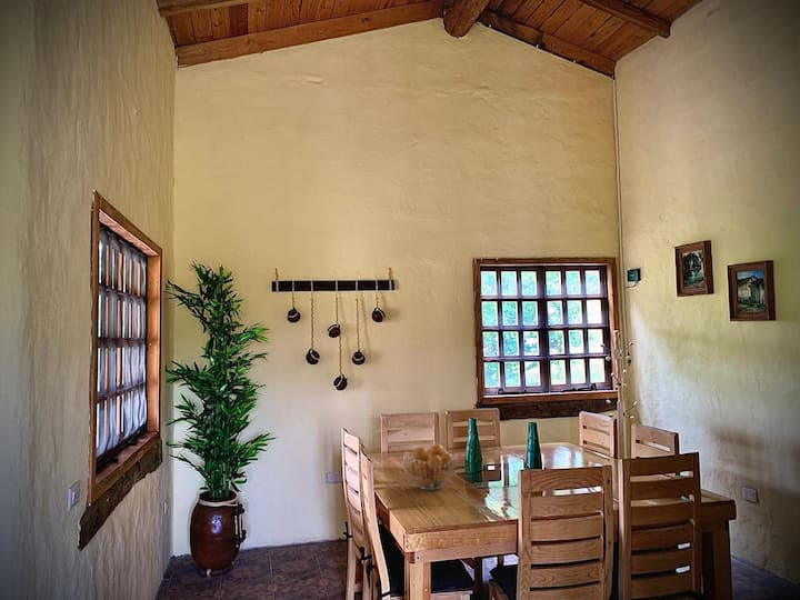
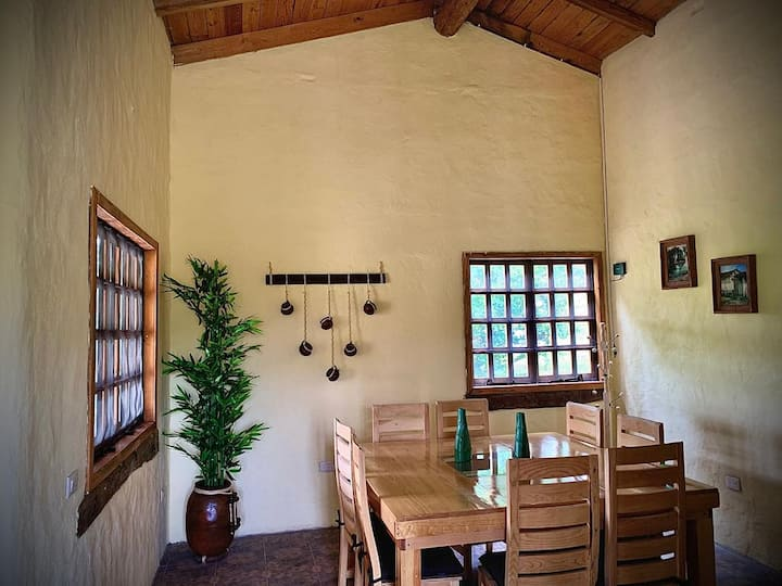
- fruit basket (430, 466)
